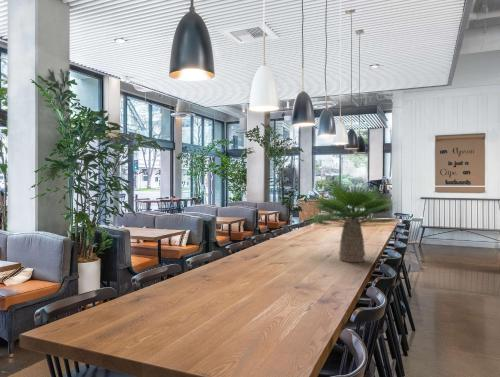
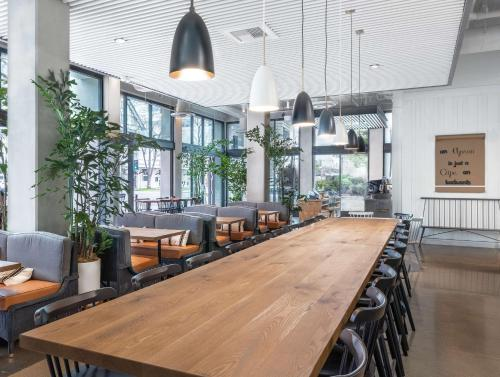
- potted plant (352, 219)
